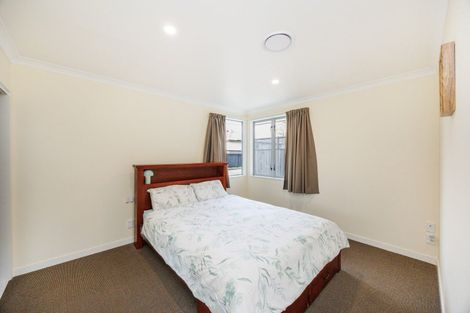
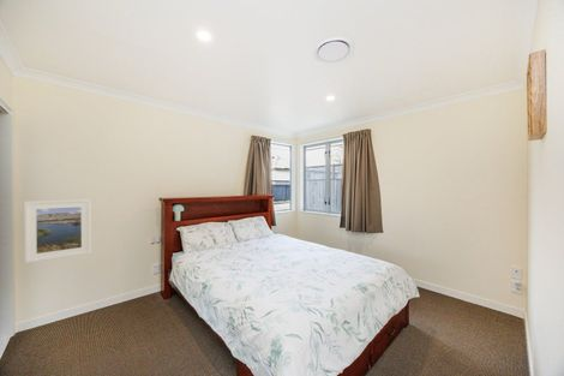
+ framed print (60, 228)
